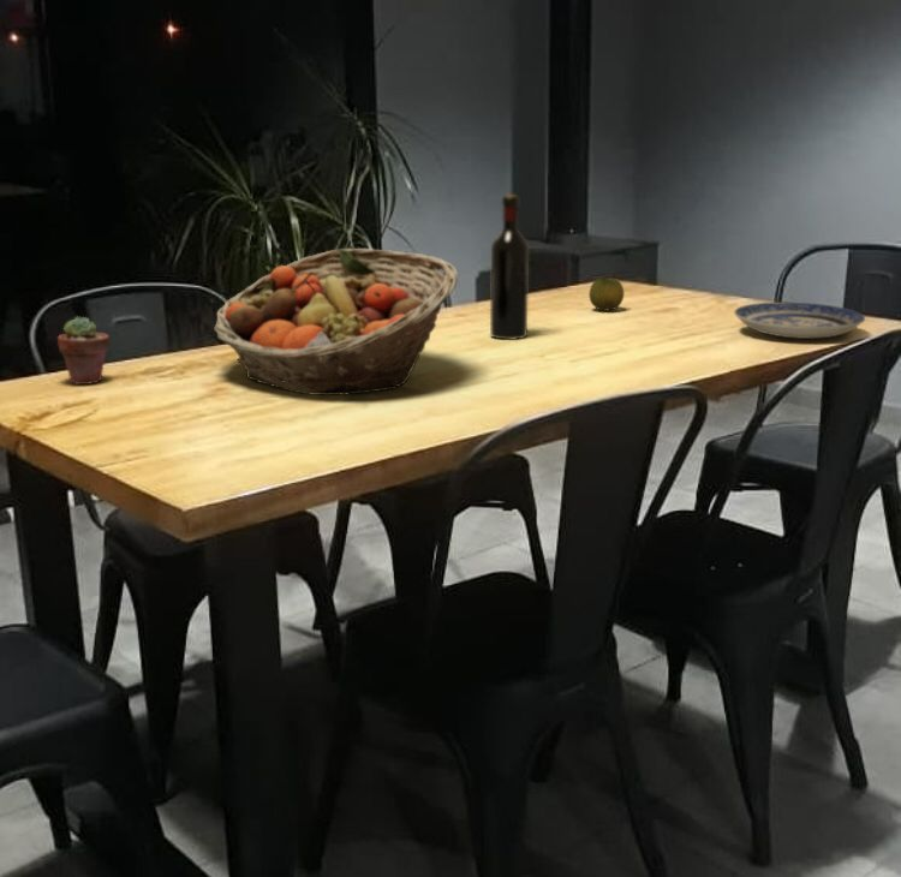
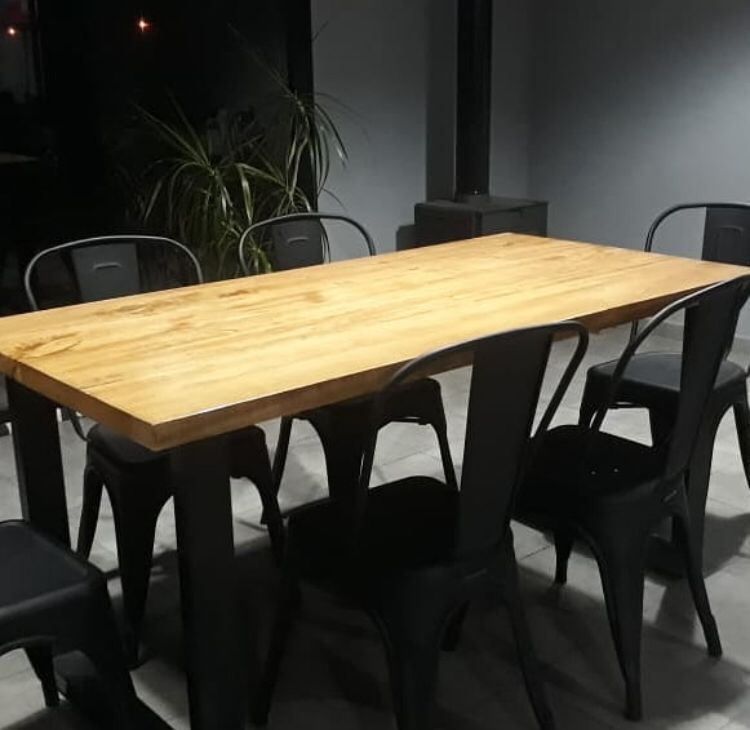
- plate (798, 322)
- potted succulent (84, 348)
- fruit basket (335, 317)
- fruit (605, 293)
- wine bottle (509, 266)
